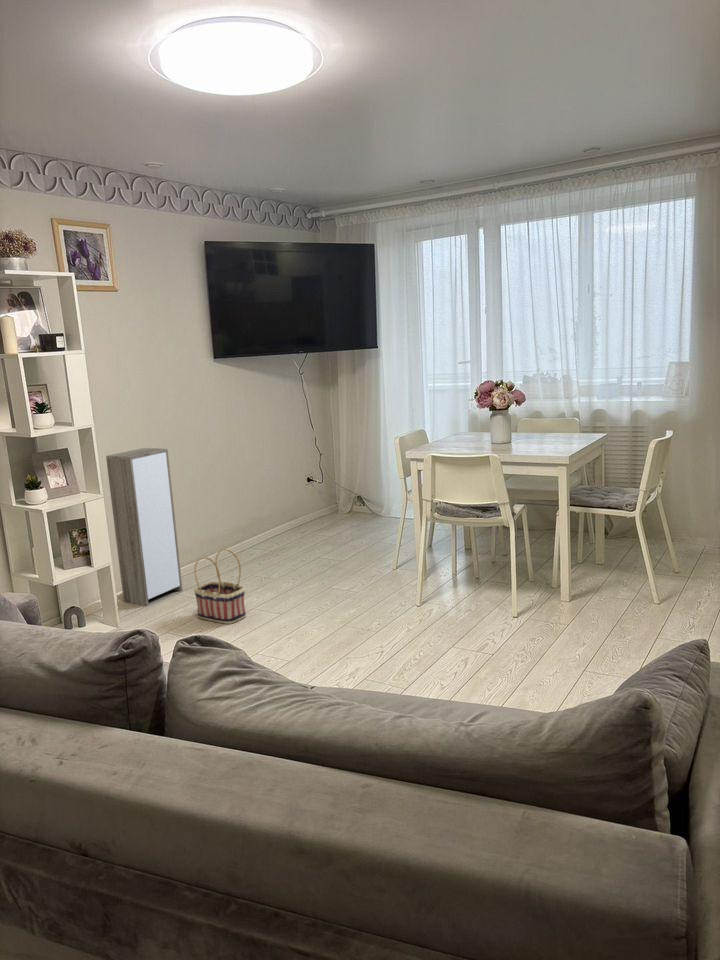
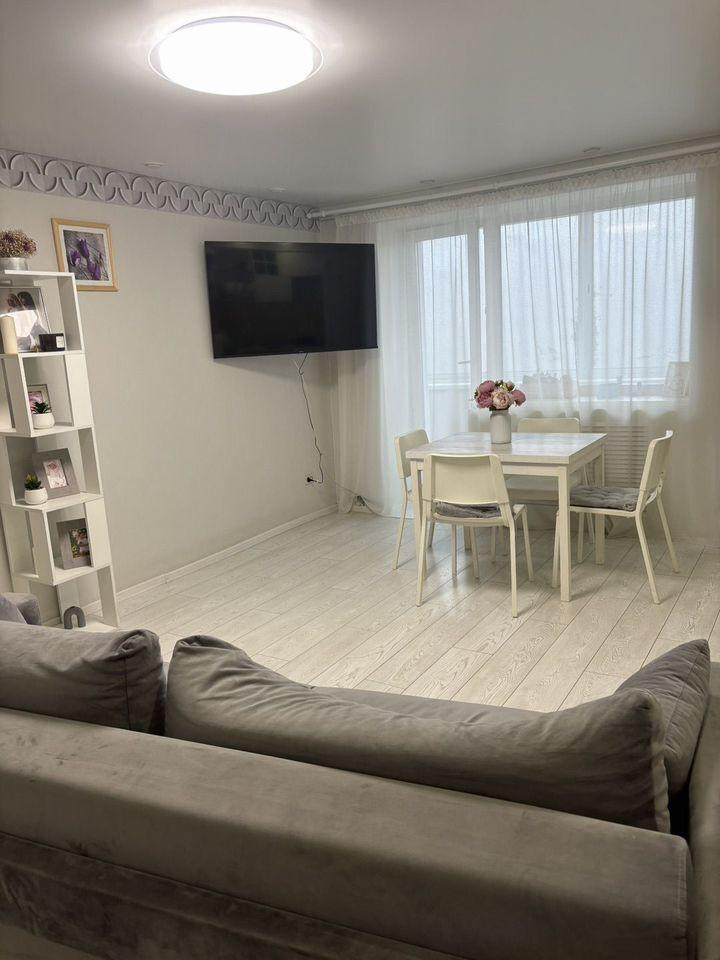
- basket (218, 585)
- storage cabinet (145, 525)
